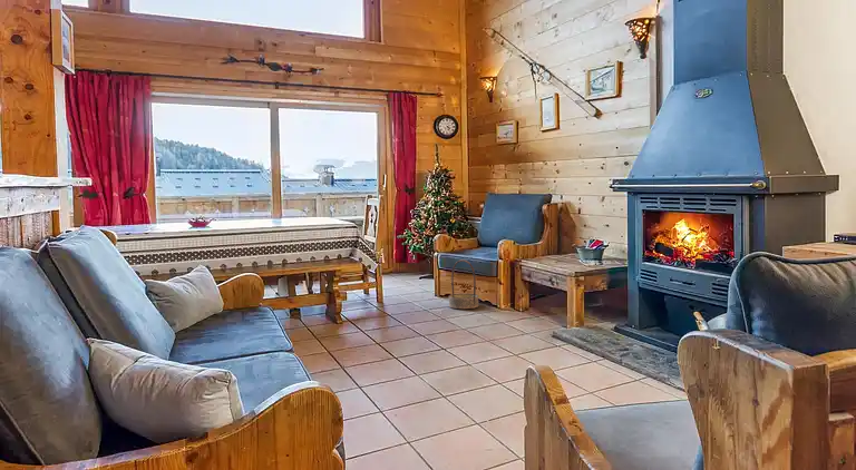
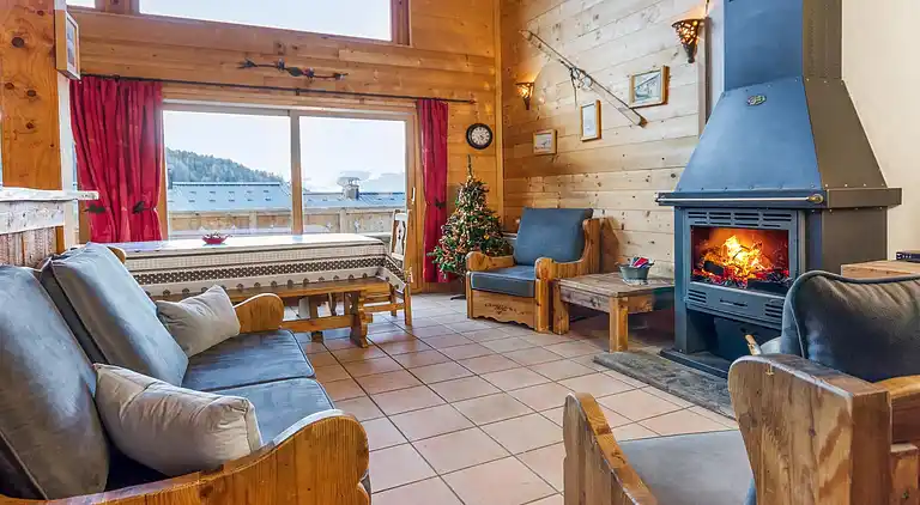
- basket (453, 283)
